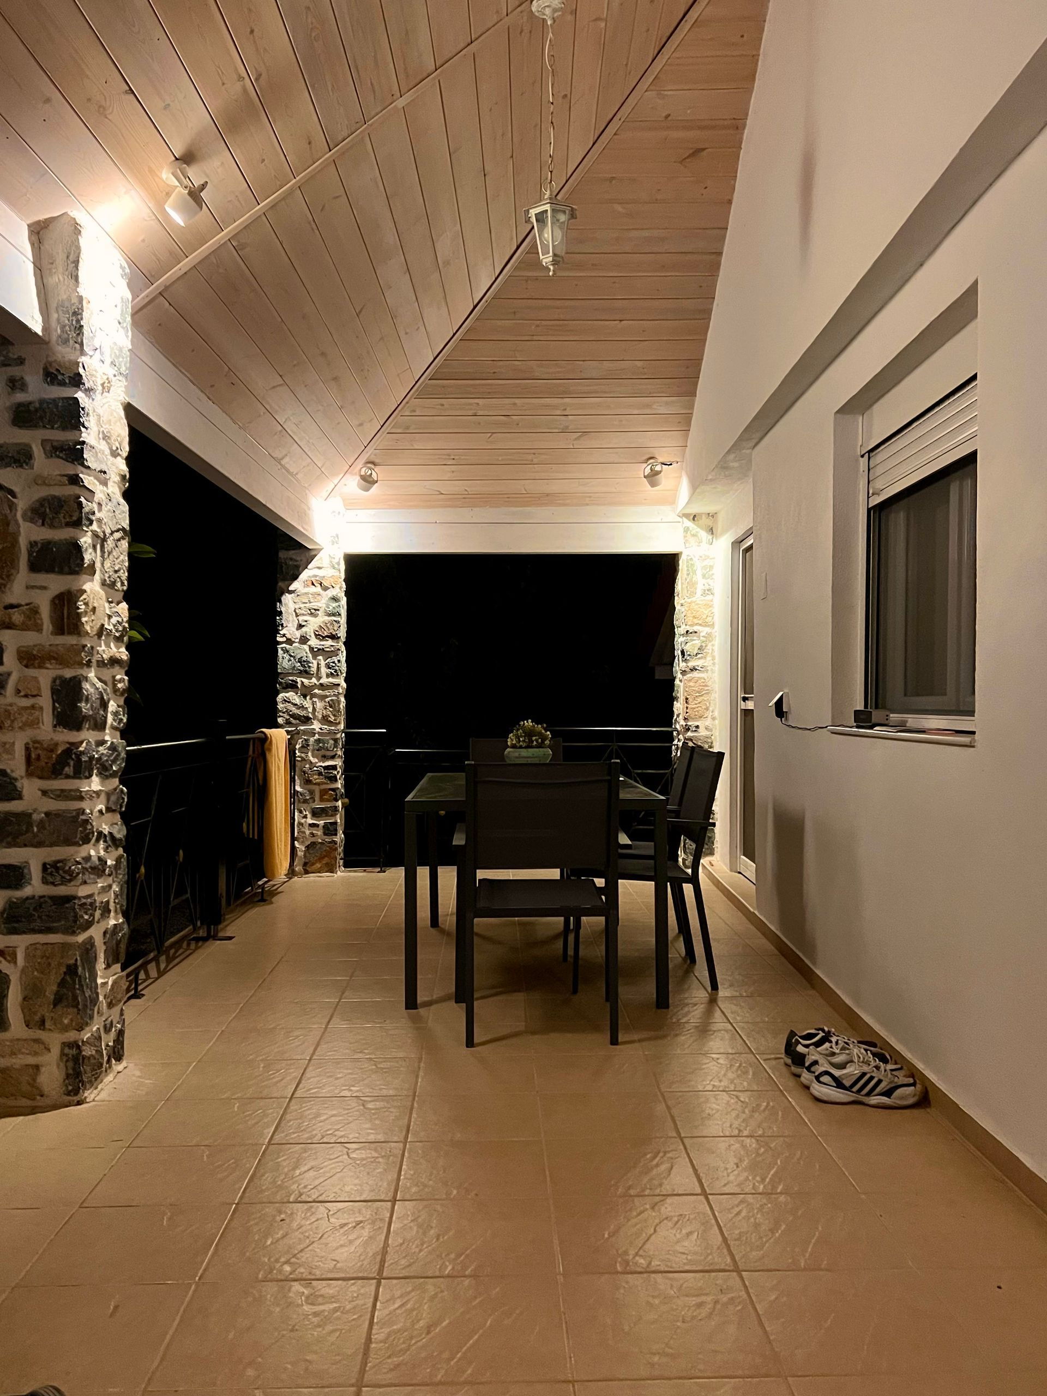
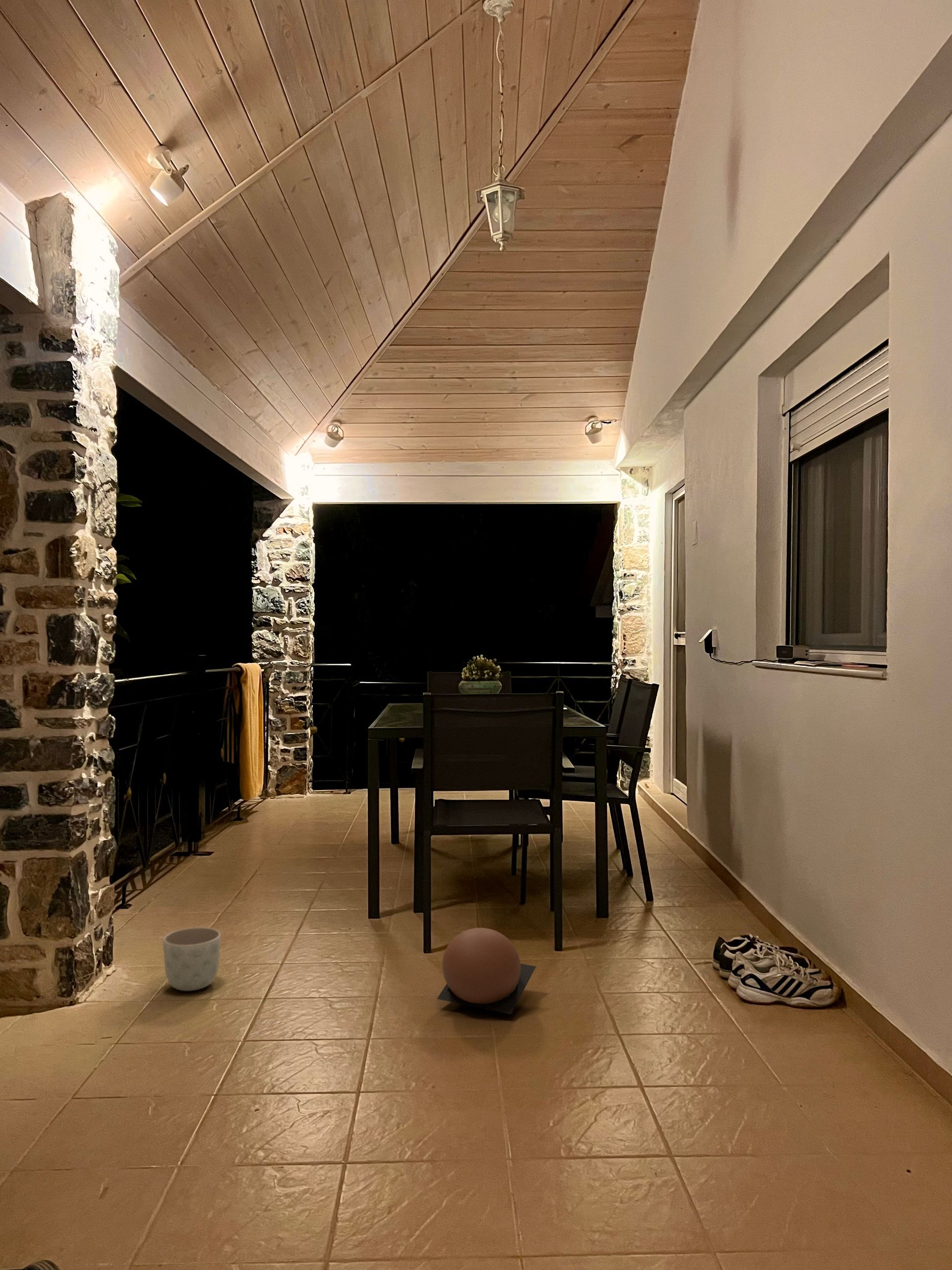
+ planter (192, 960)
+ ball (483, 966)
